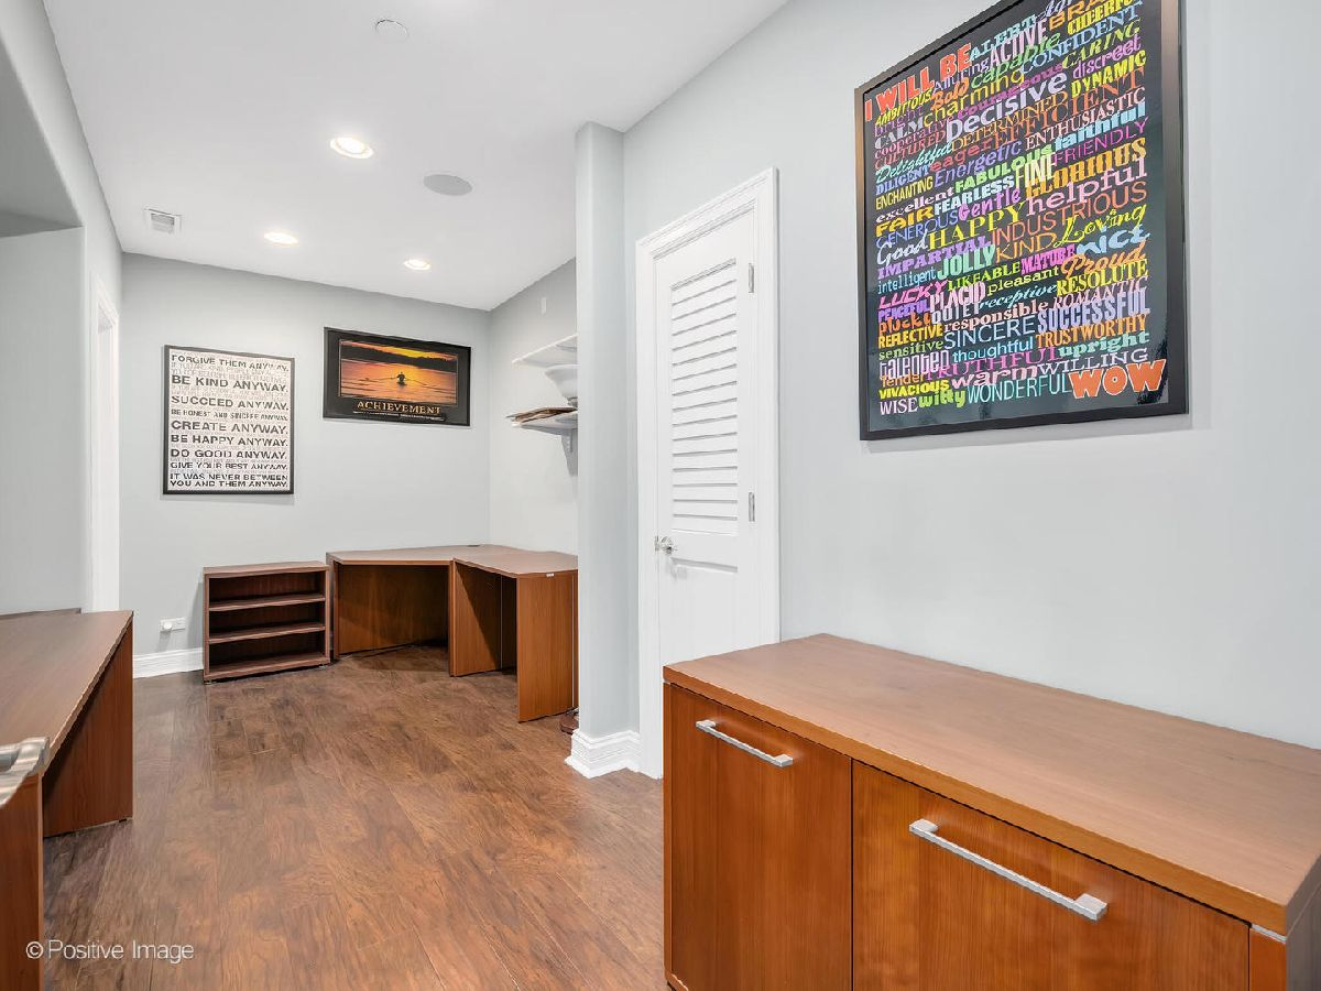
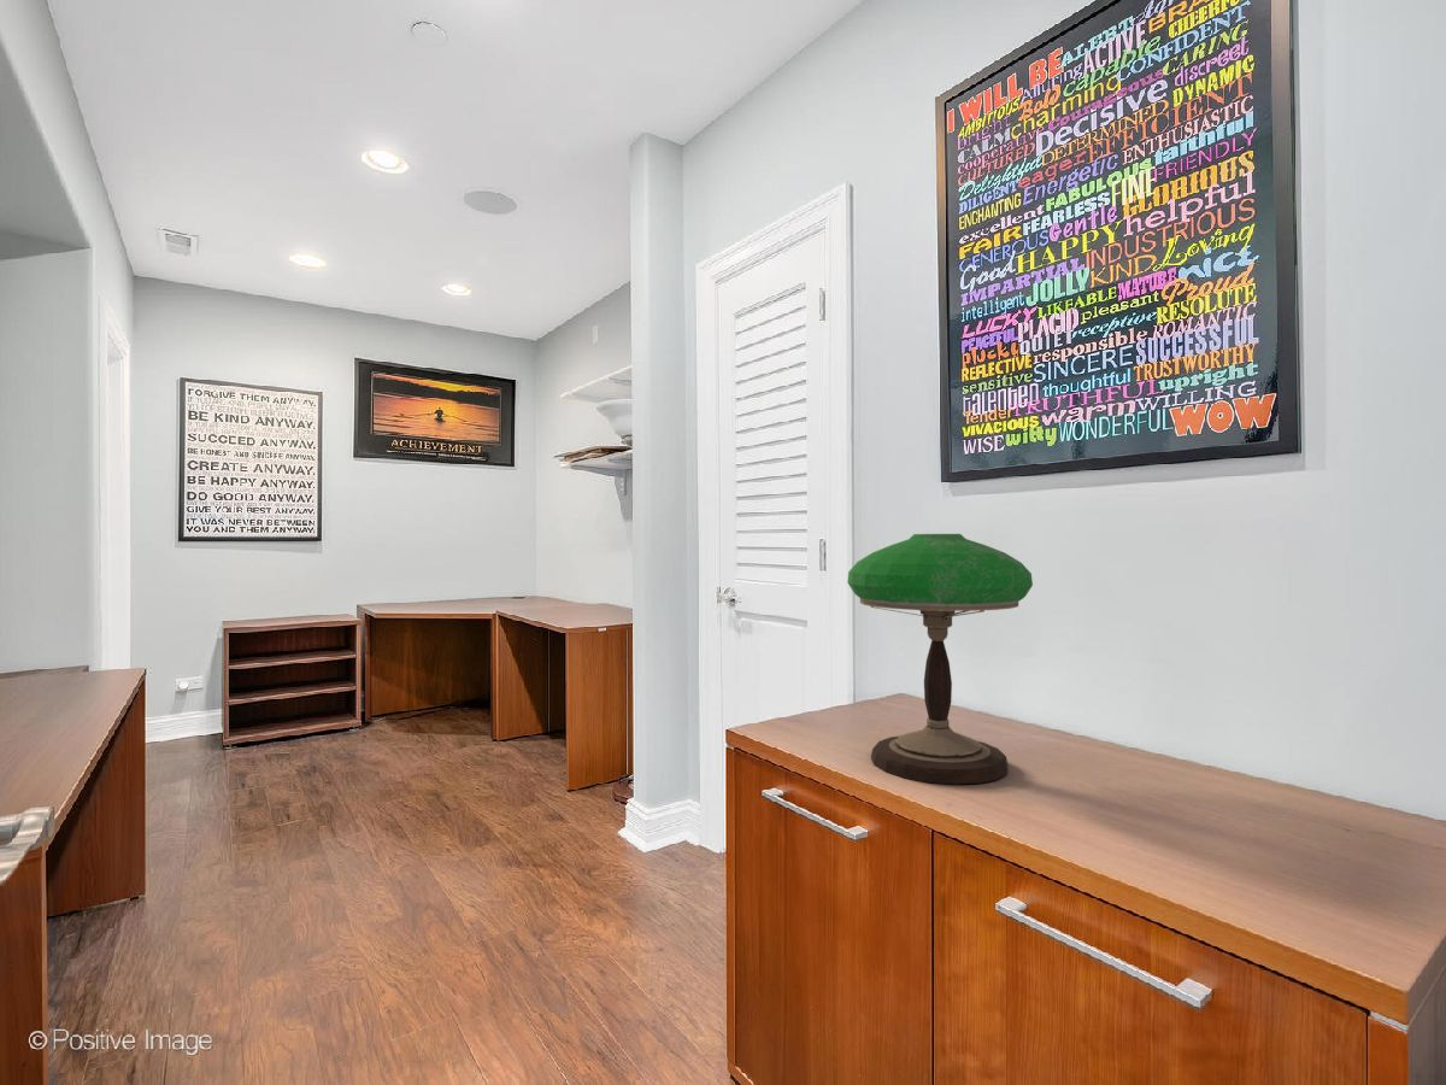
+ table lamp (937, 647)
